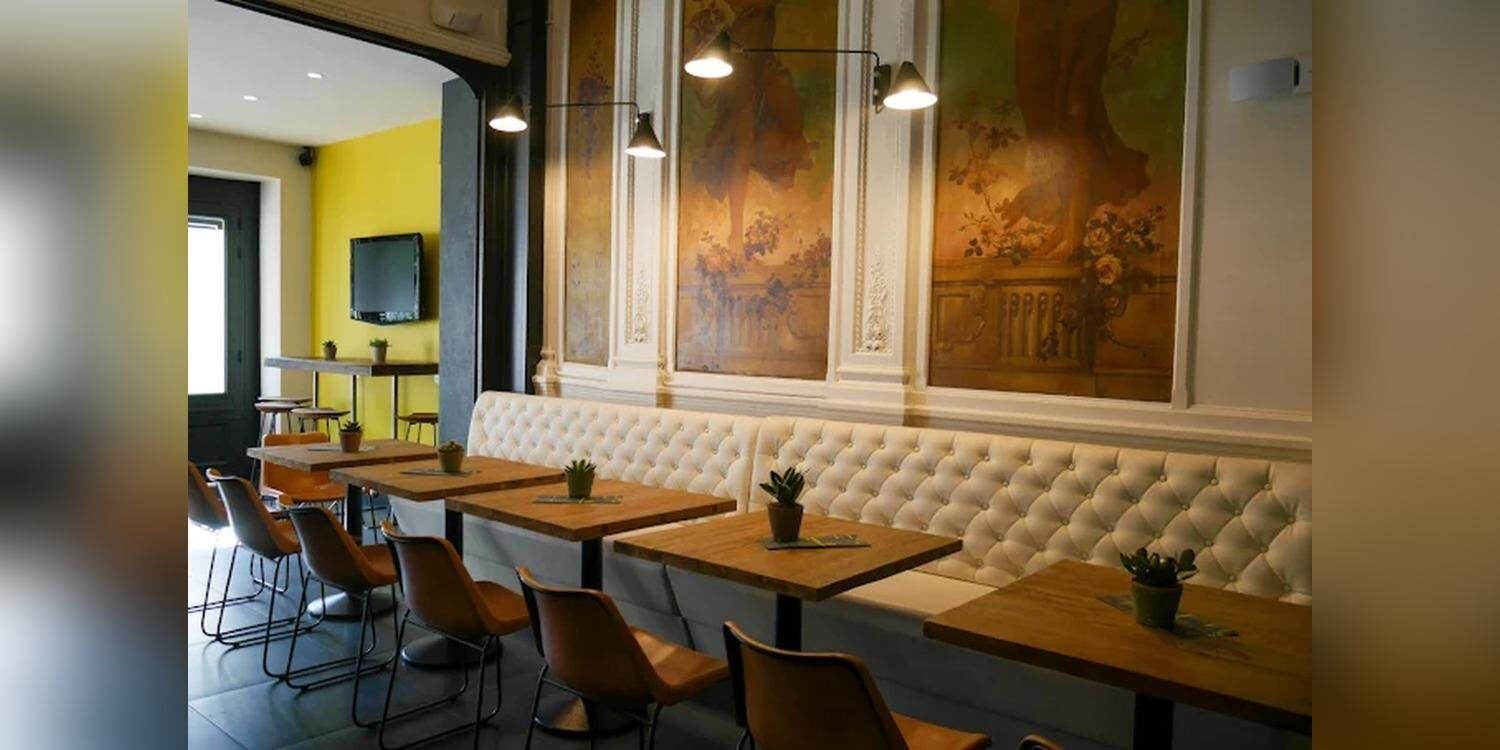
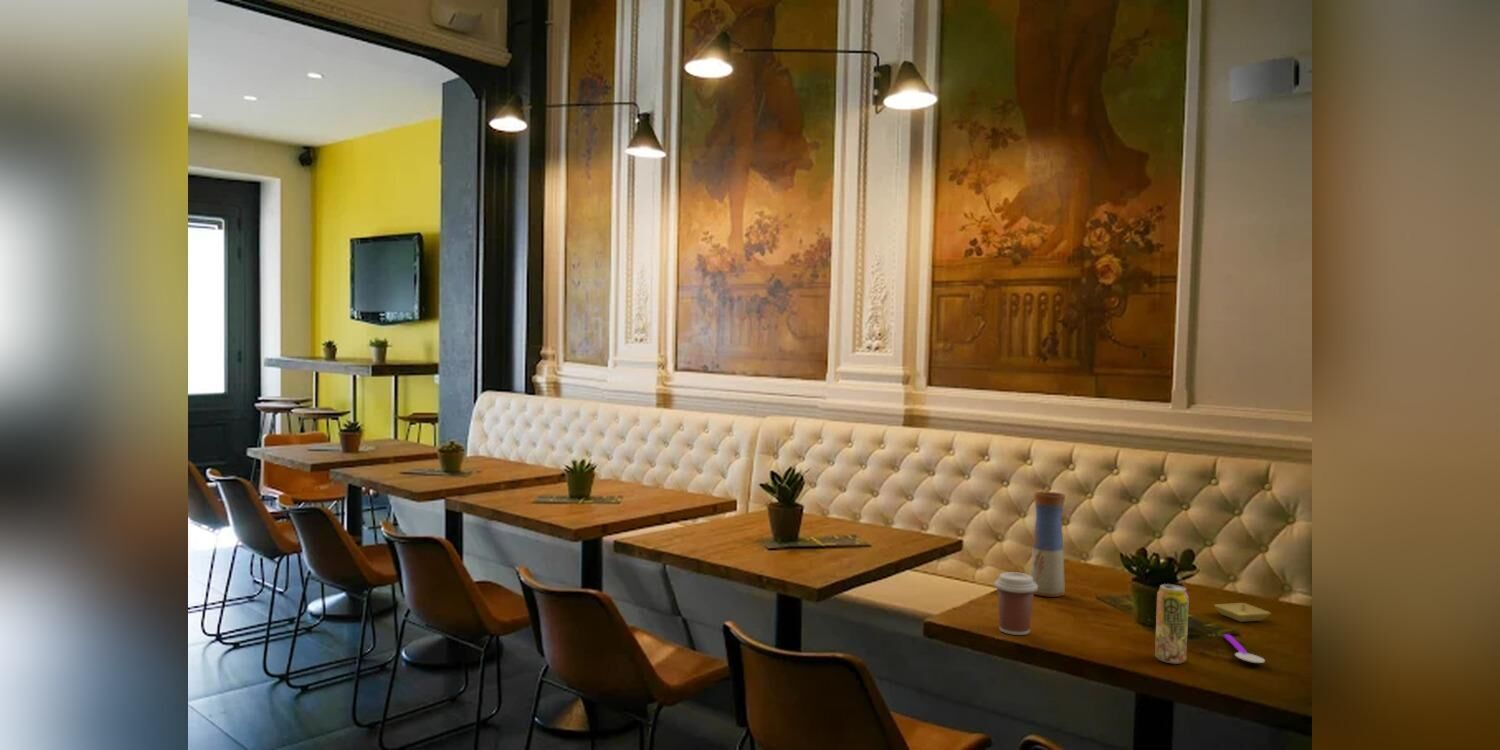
+ saucer (1241, 613)
+ vase (1048, 543)
+ spoon (1240, 648)
+ coffee cup (1015, 603)
+ beverage can (1171, 622)
